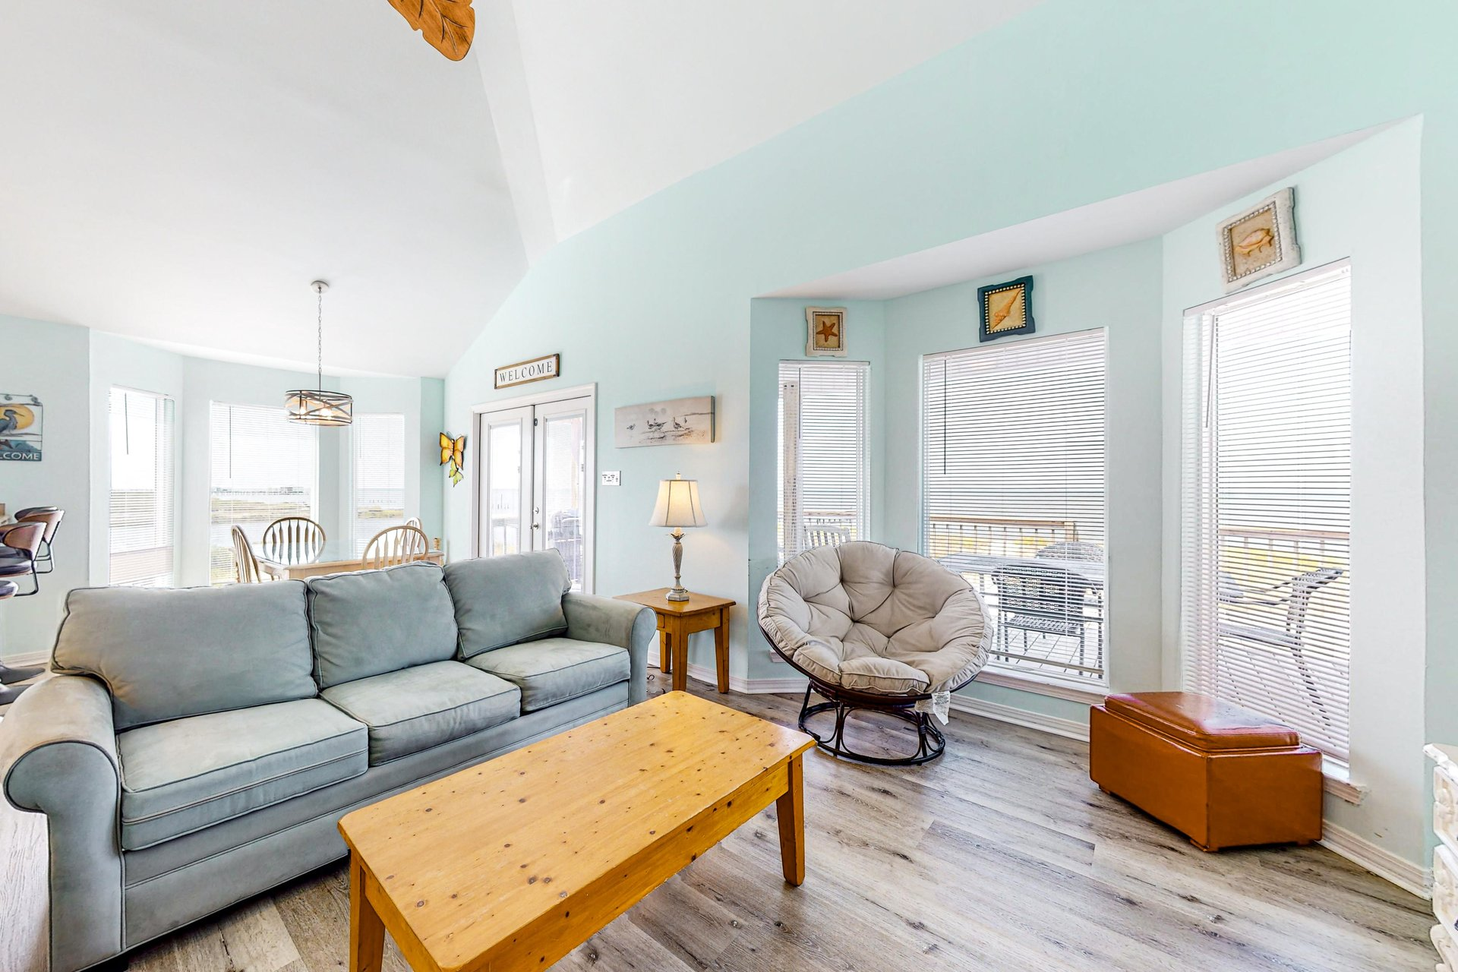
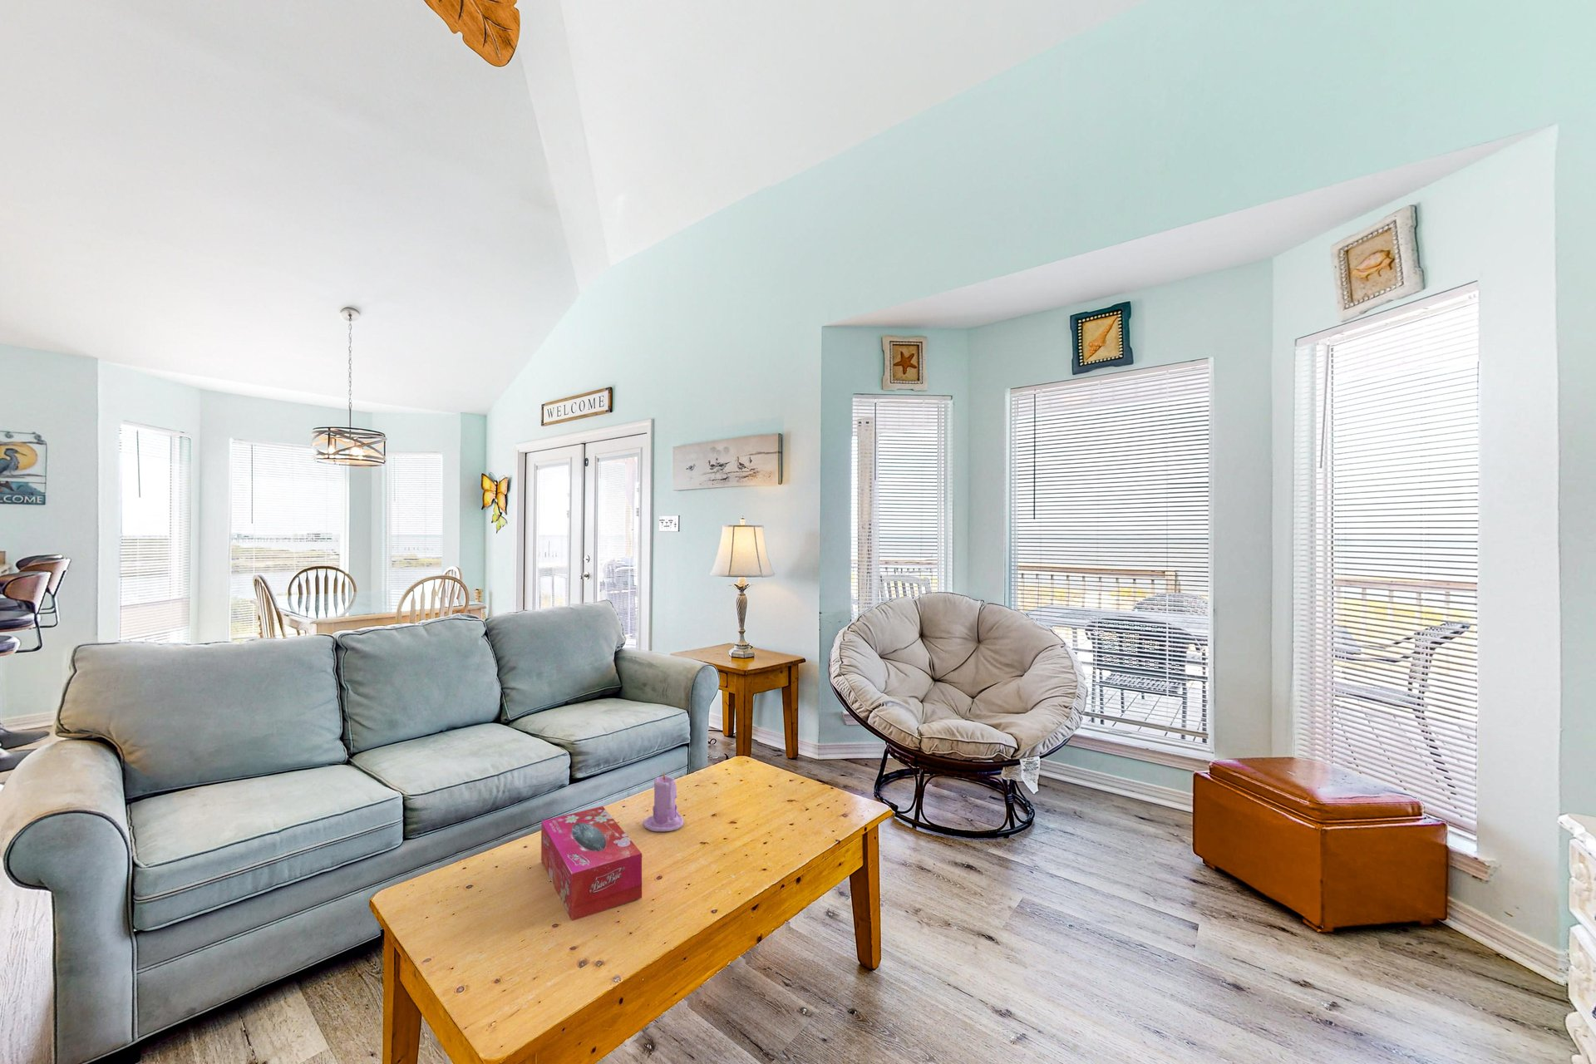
+ tissue box (589, 857)
+ candle (664, 797)
